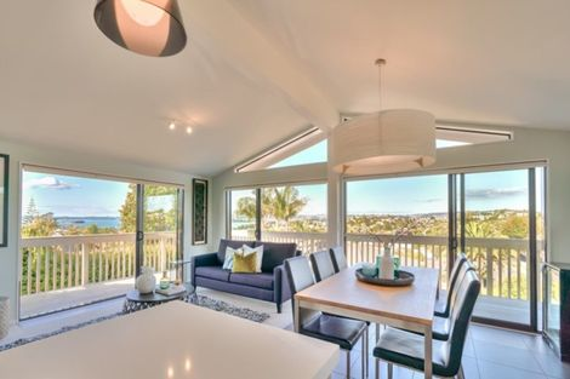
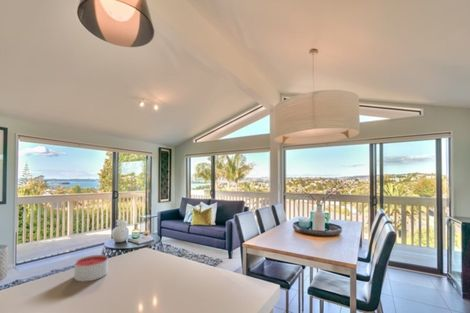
+ candle (91, 266)
